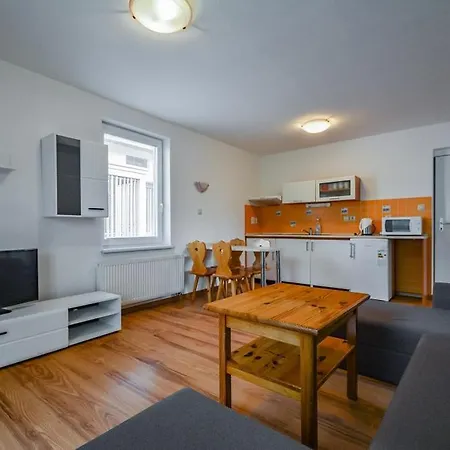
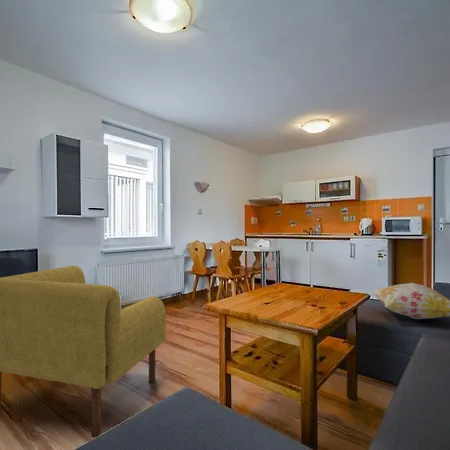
+ armchair (78, 335)
+ decorative pillow (412, 300)
